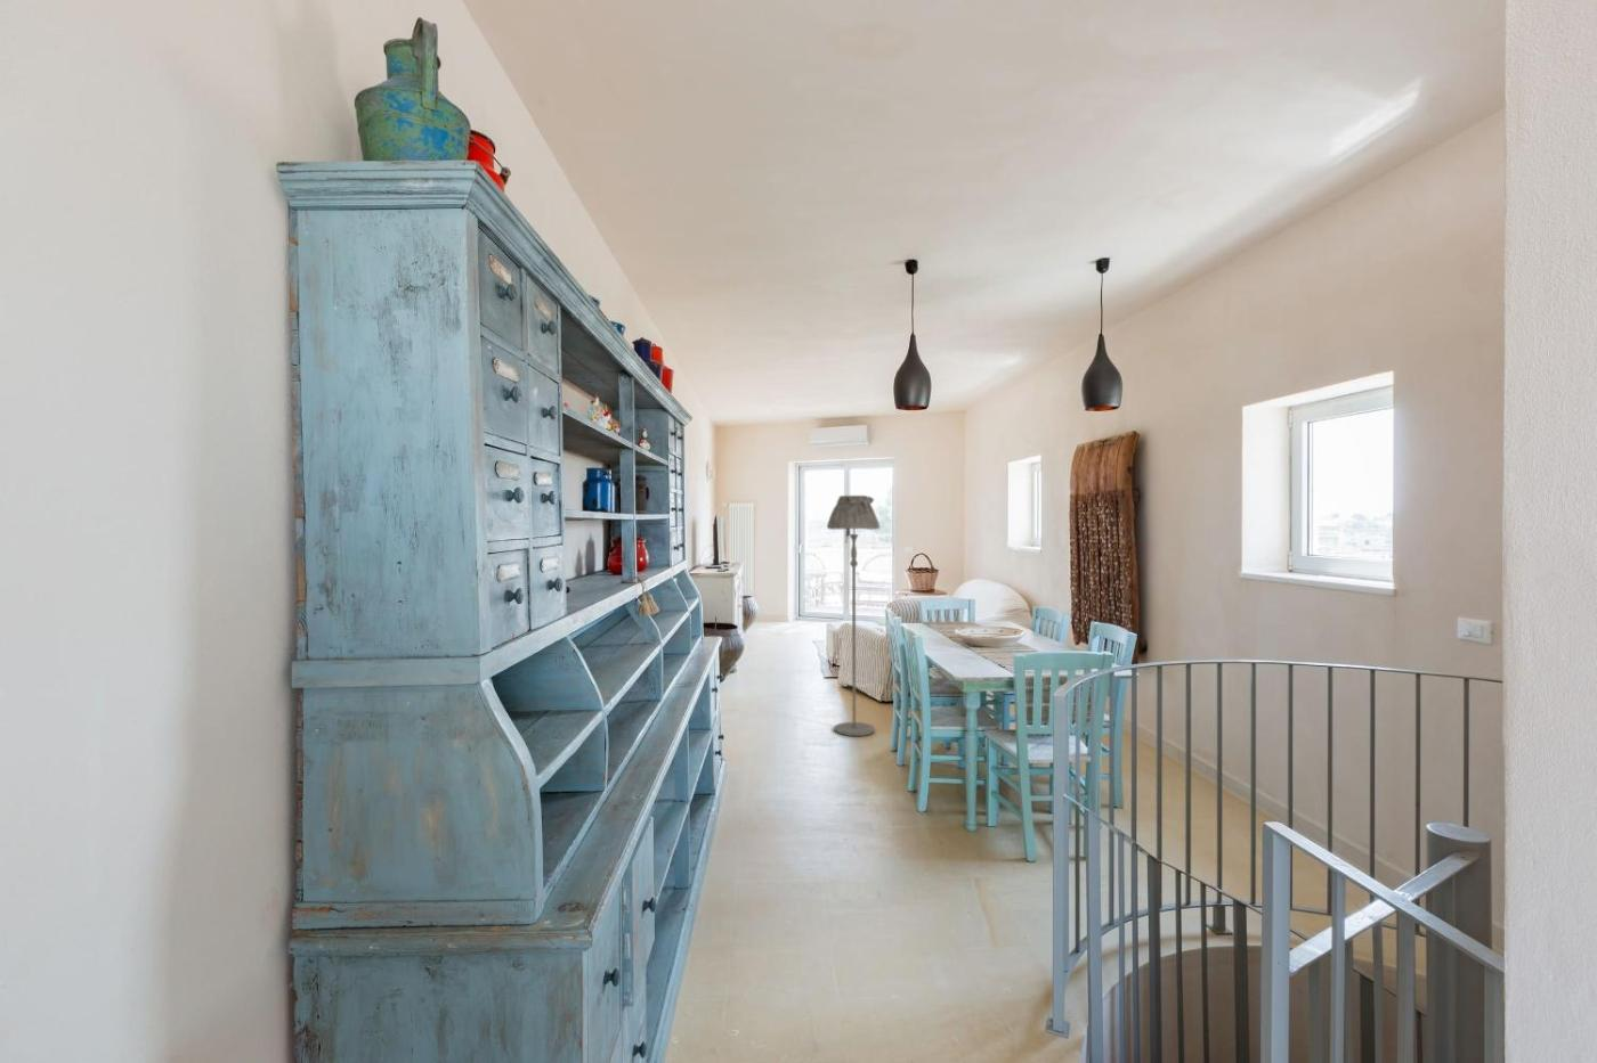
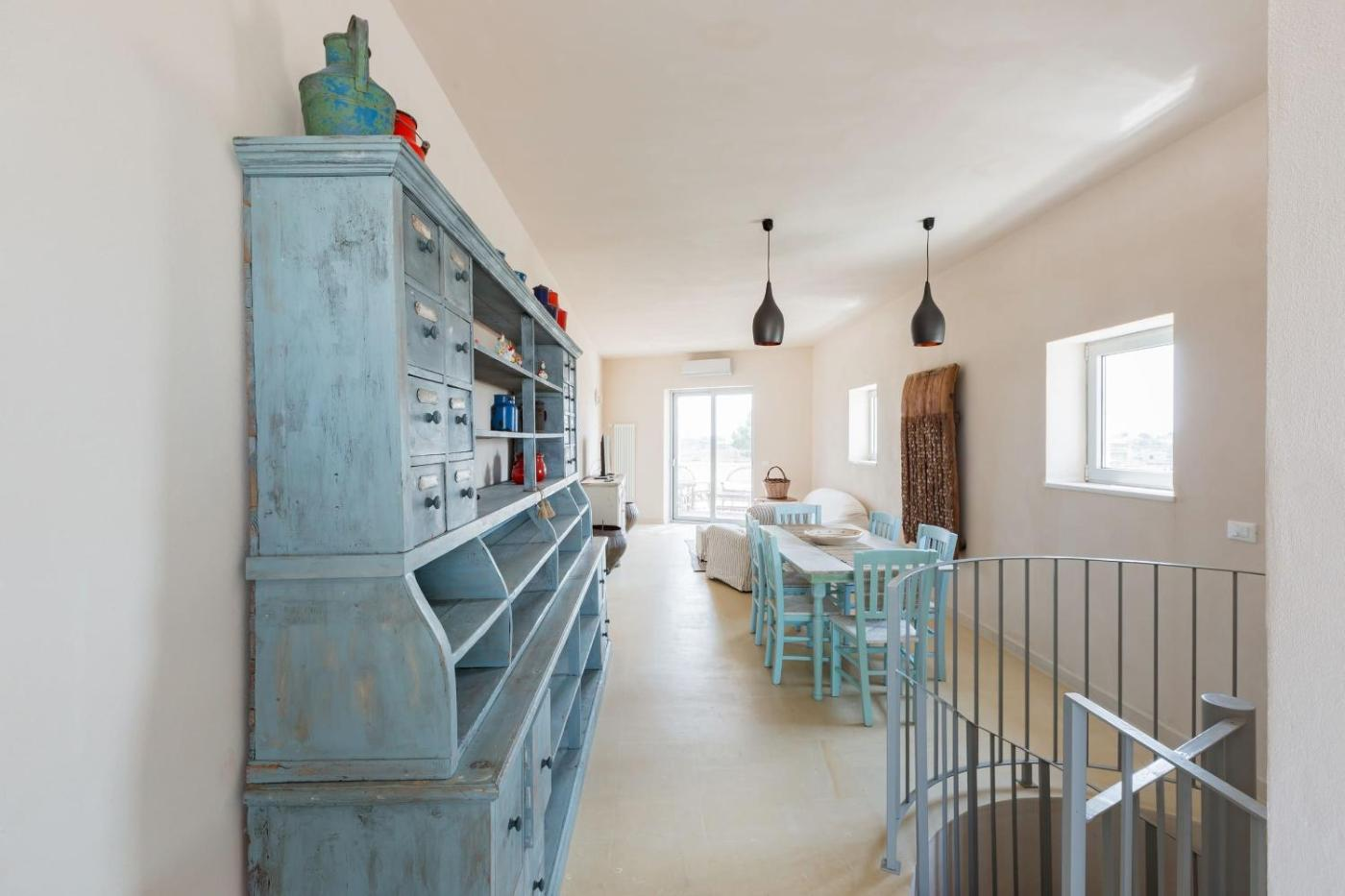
- floor lamp (854, 613)
